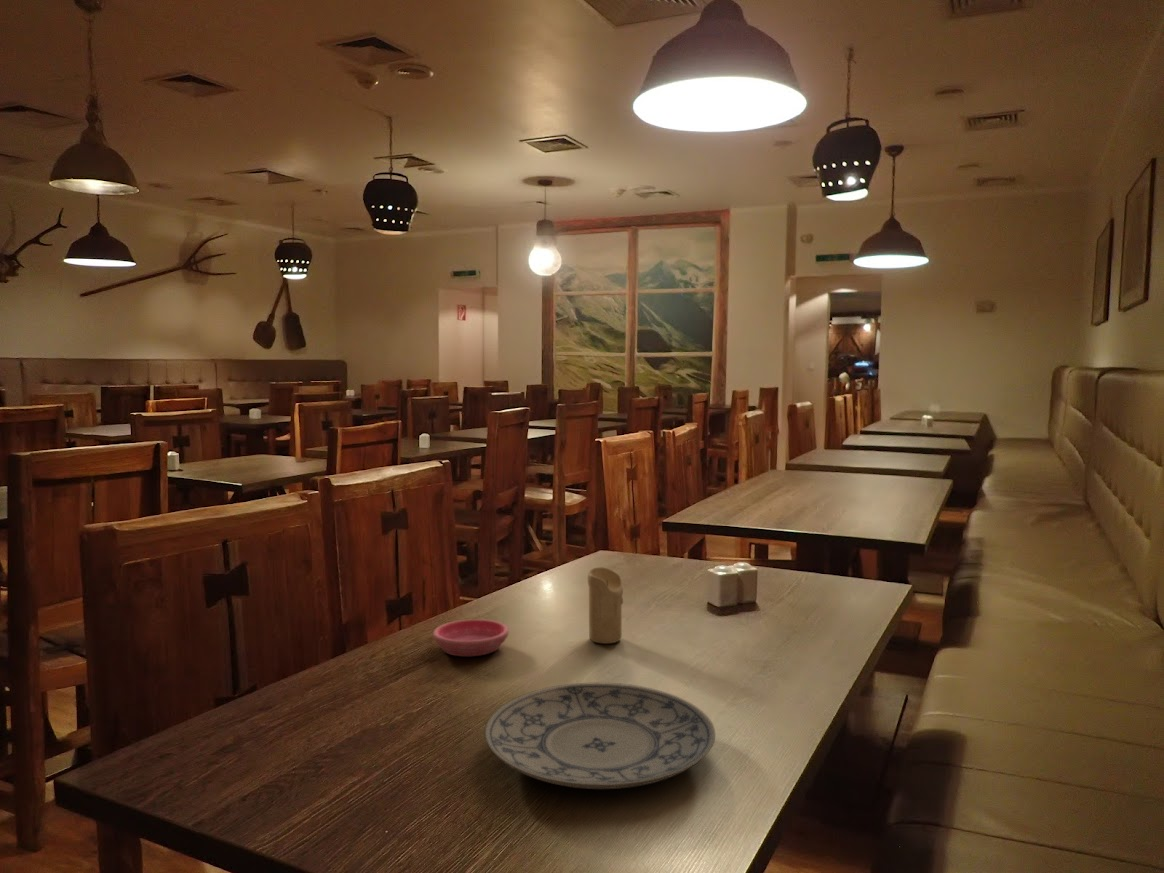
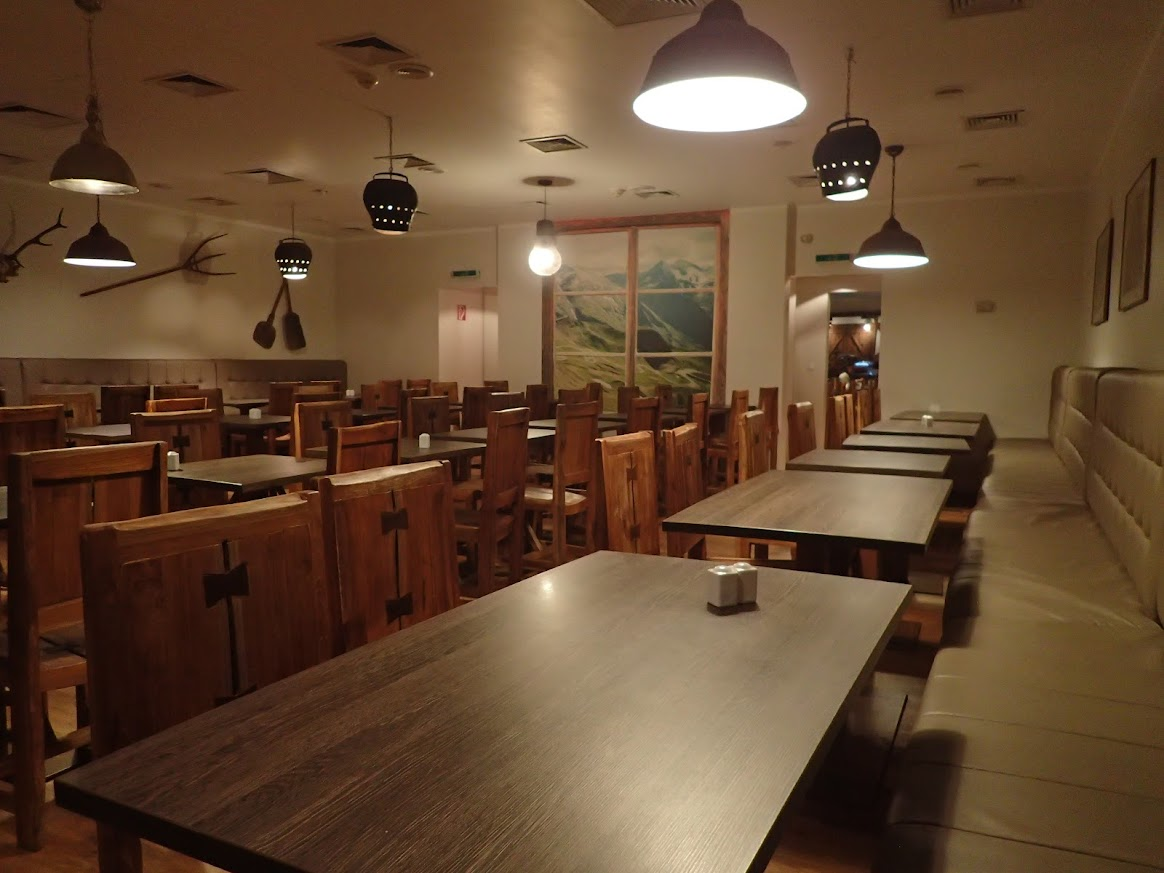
- candle (605, 605)
- plate (599, 738)
- saucer (471, 638)
